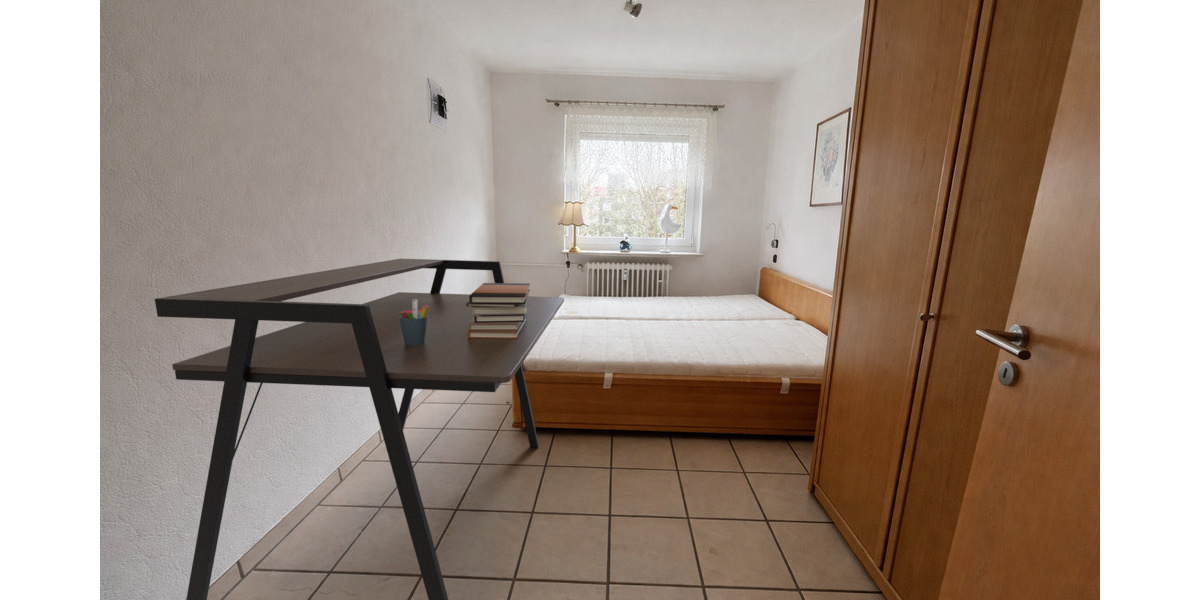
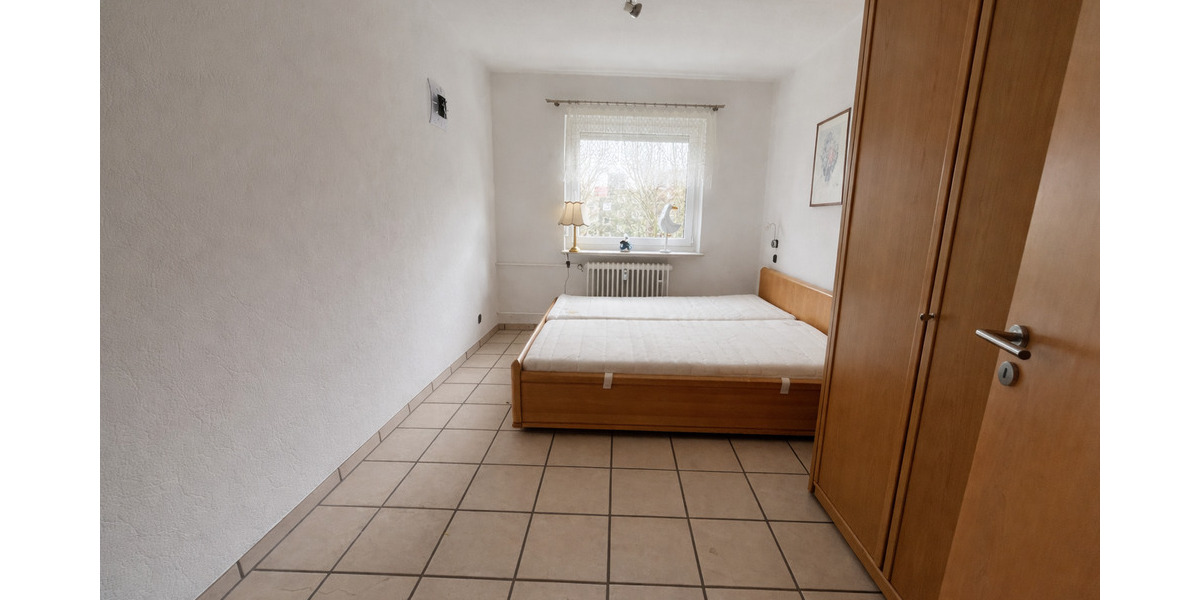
- book stack (501, 308)
- pen holder (414, 321)
- desk (425, 389)
